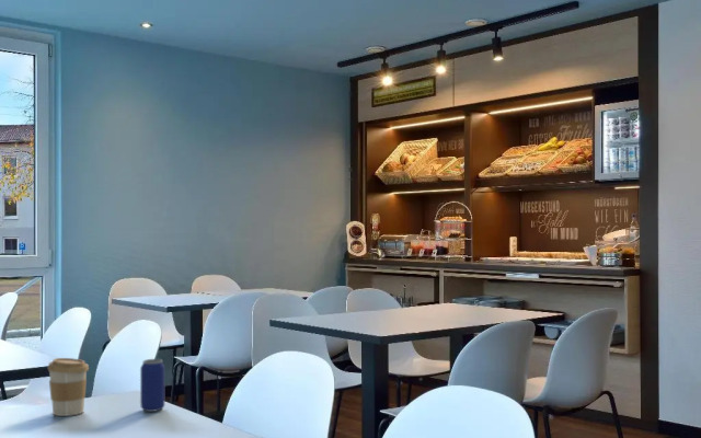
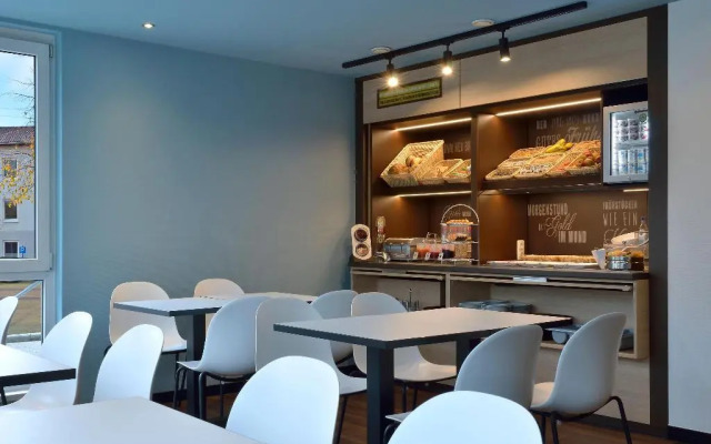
- coffee cup (68, 385)
- beverage can (152, 384)
